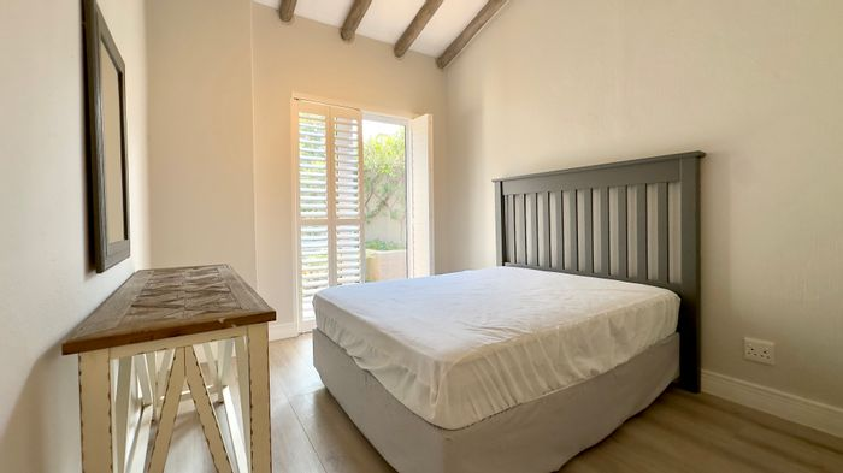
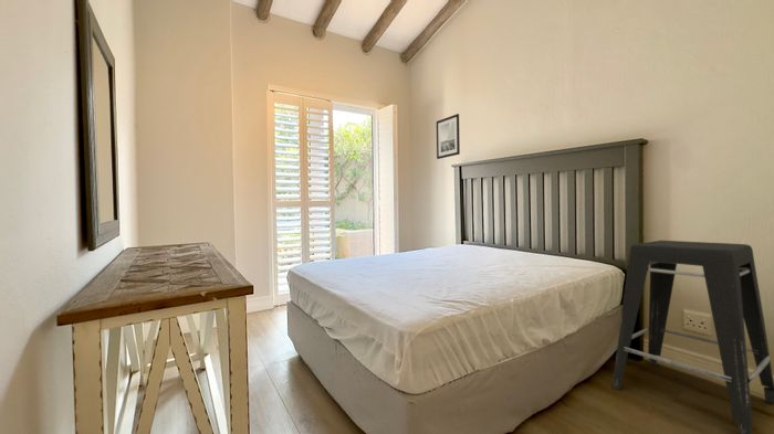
+ wall art (447, 137)
+ stool (686, 334)
